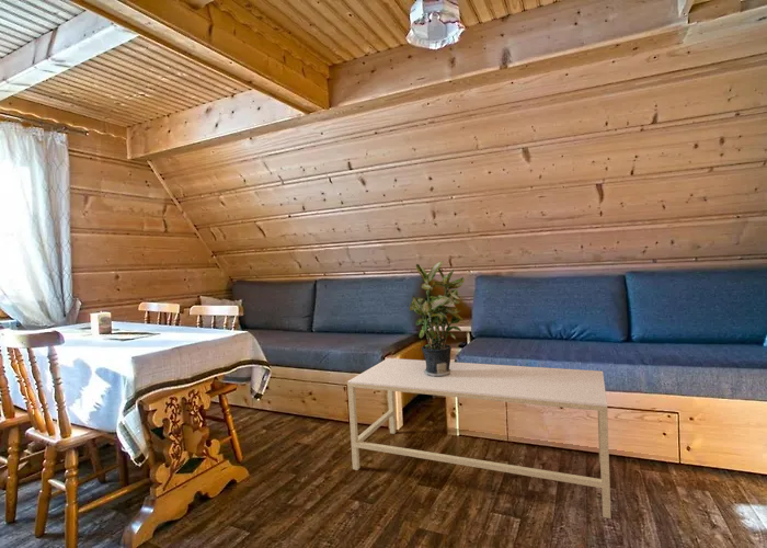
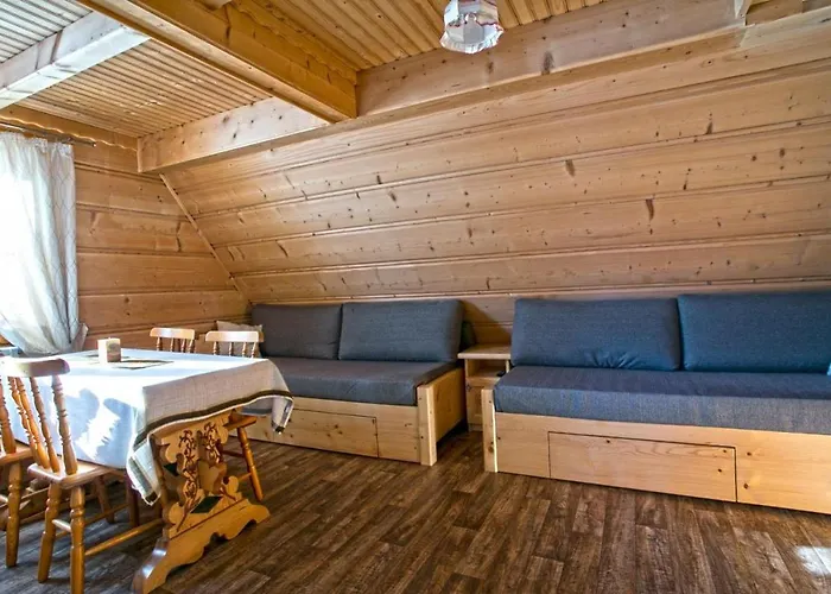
- coffee table (481, 399)
- potted plant (439, 317)
